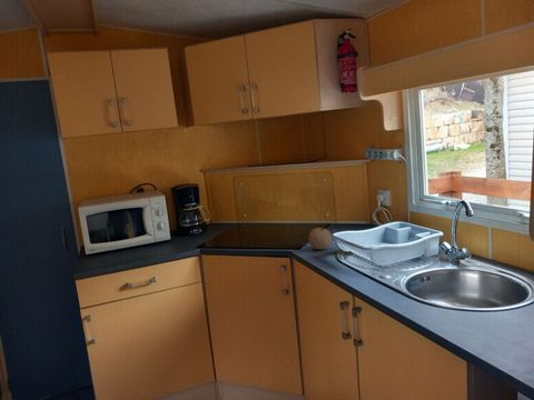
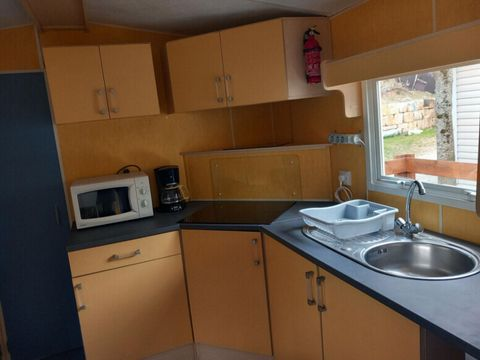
- fruit (319, 238)
